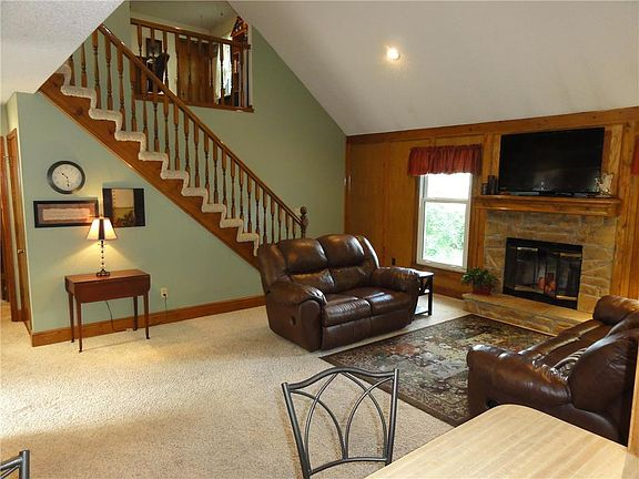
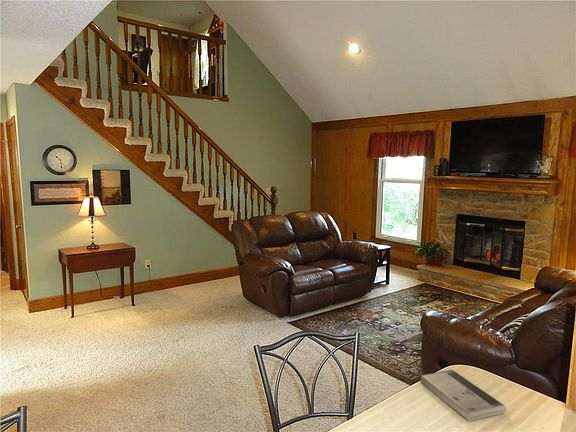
+ book (460, 392)
